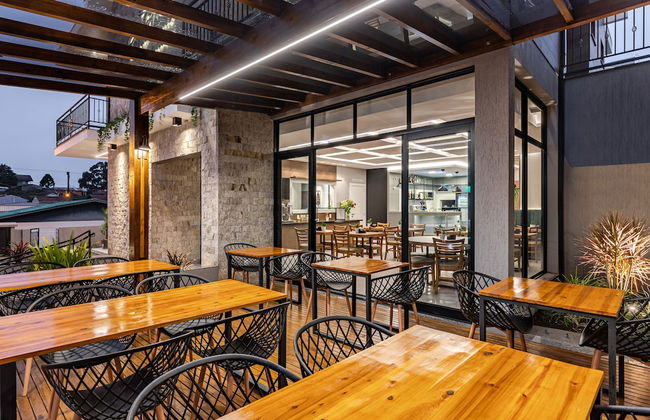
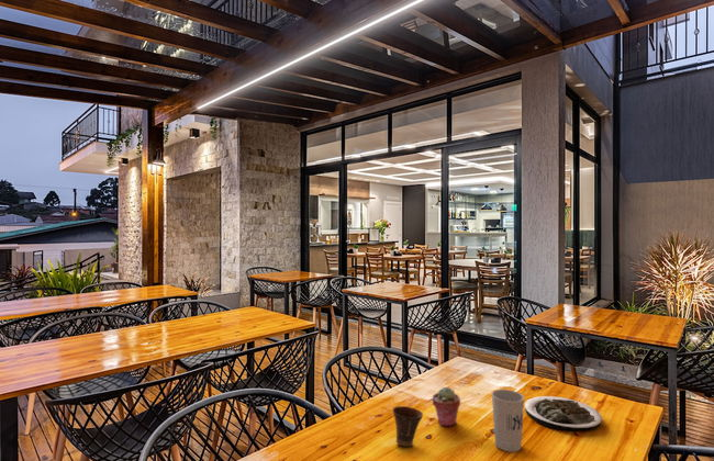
+ cup (507, 420)
+ cup (408, 426)
+ plate (561, 409)
+ potted succulent (446, 404)
